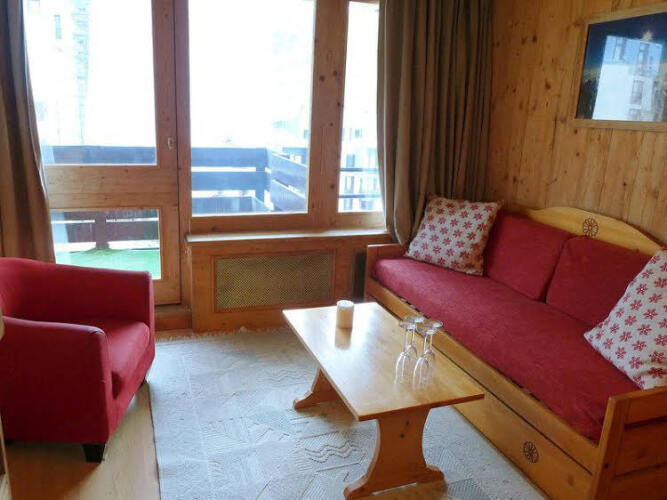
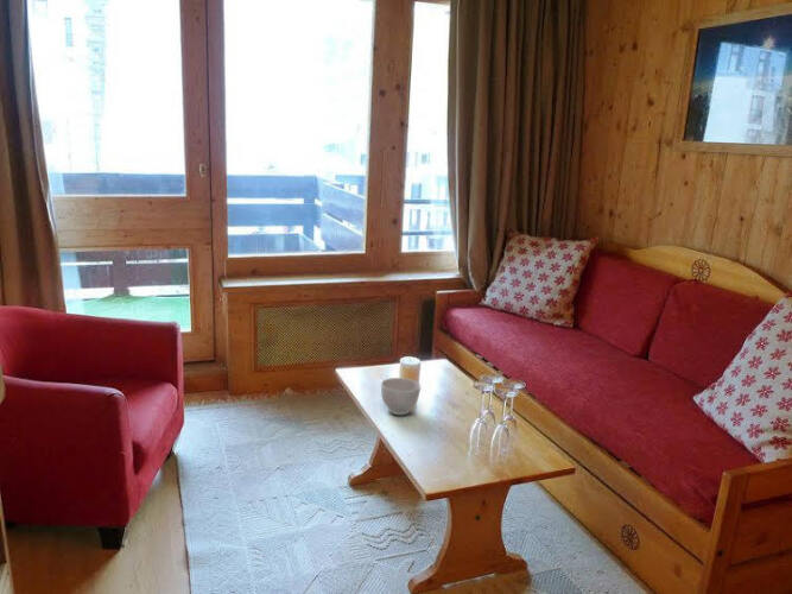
+ bowl (400, 397)
